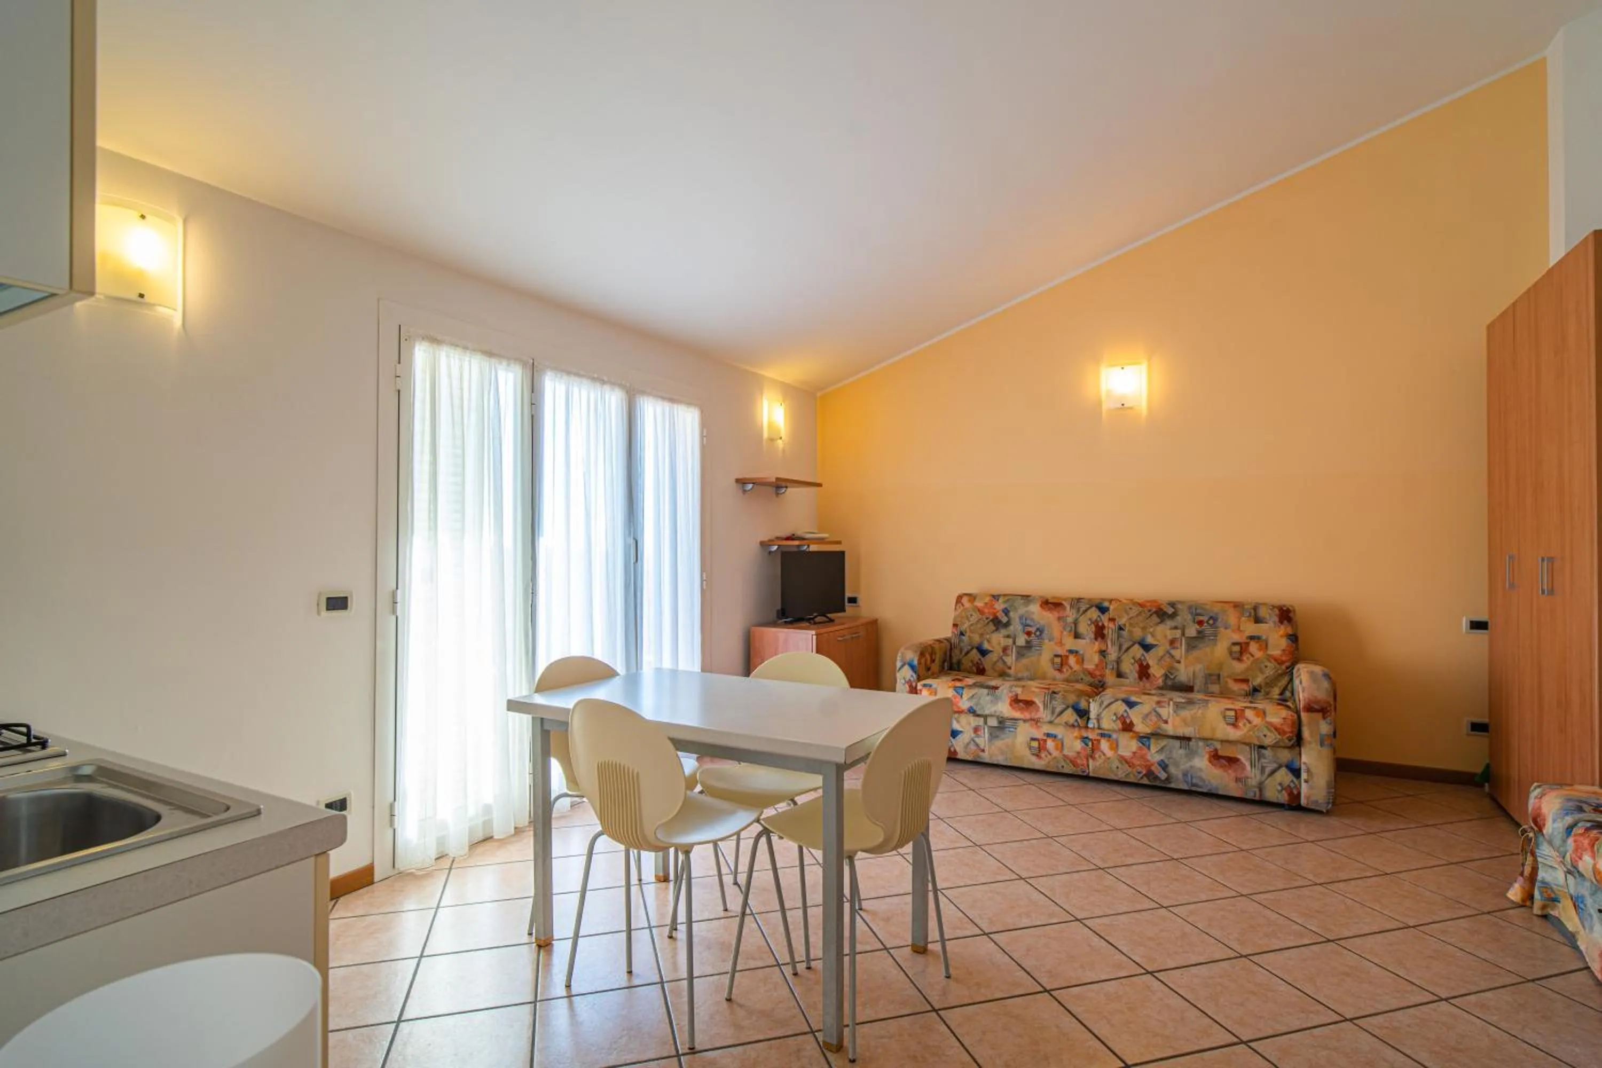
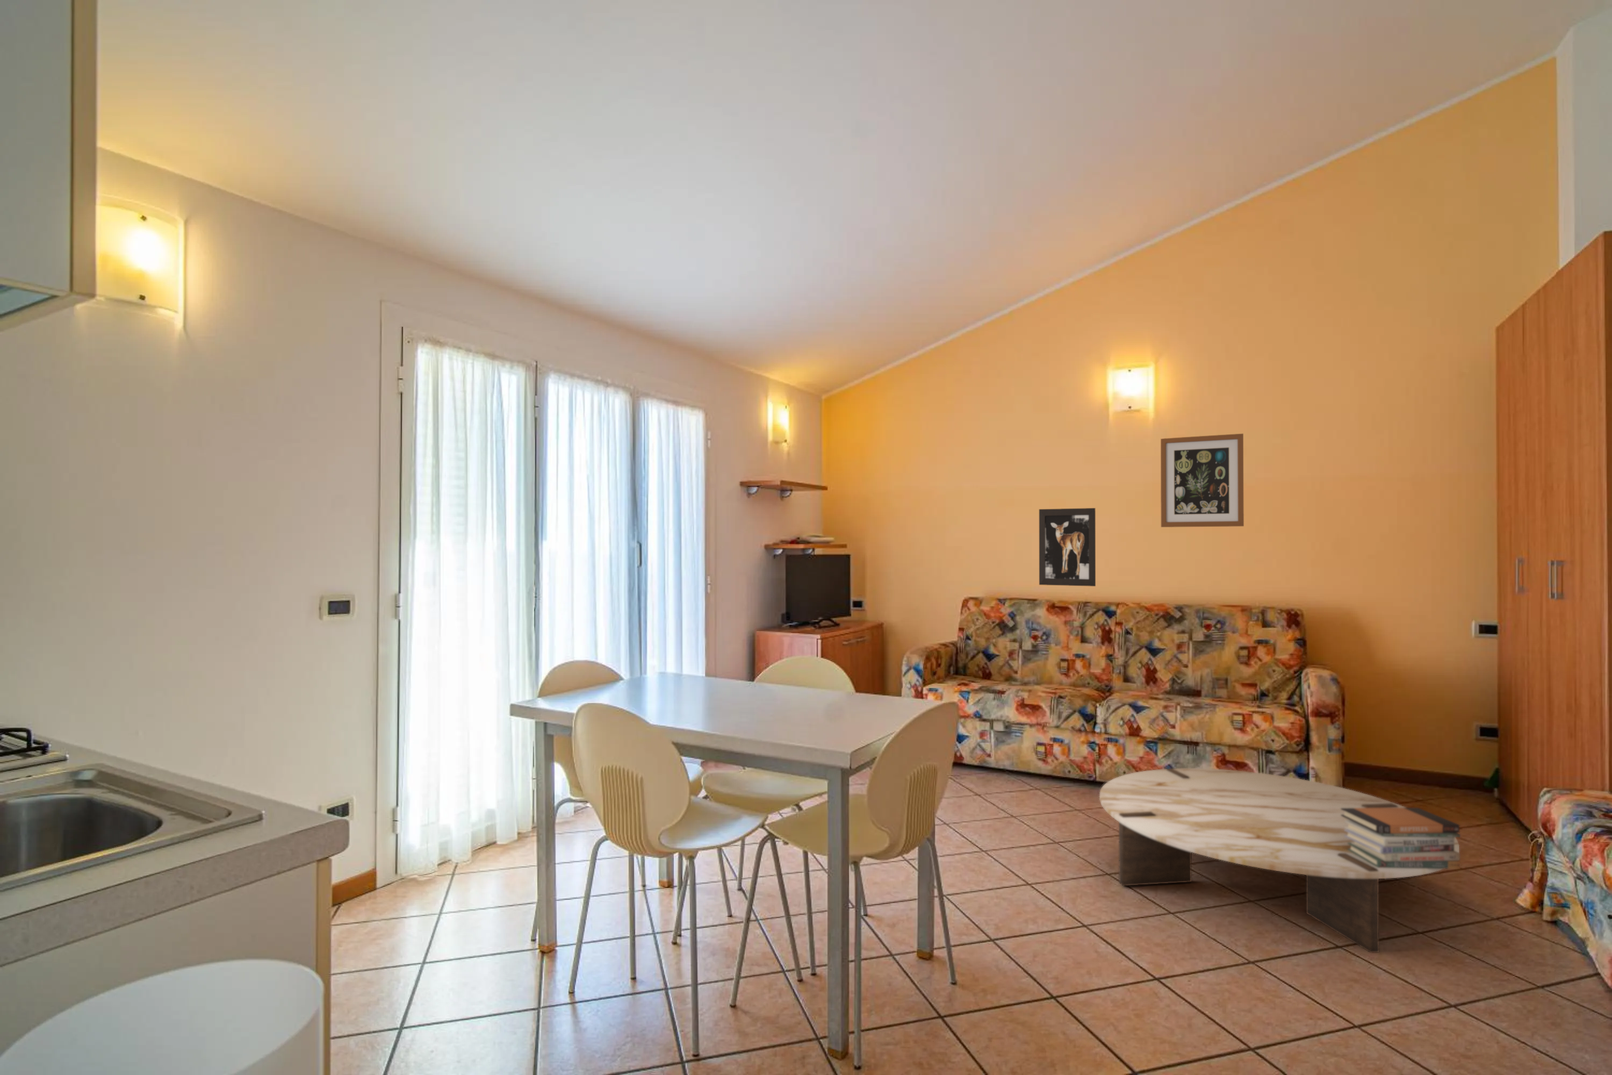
+ wall art (1201, 481)
+ coffee table (1262, 842)
+ book stack (1400, 837)
+ wall art (1066, 547)
